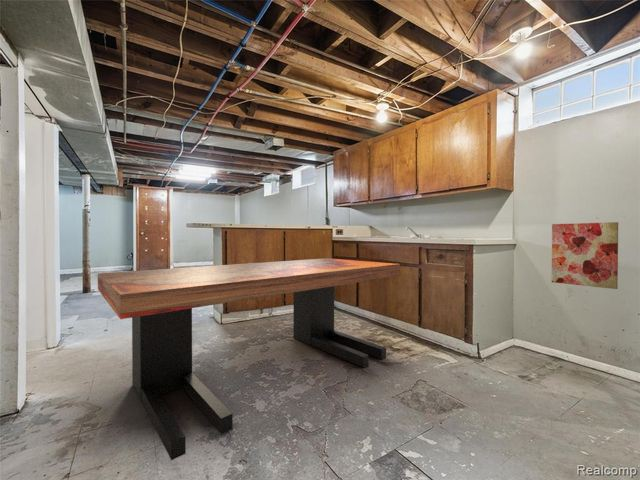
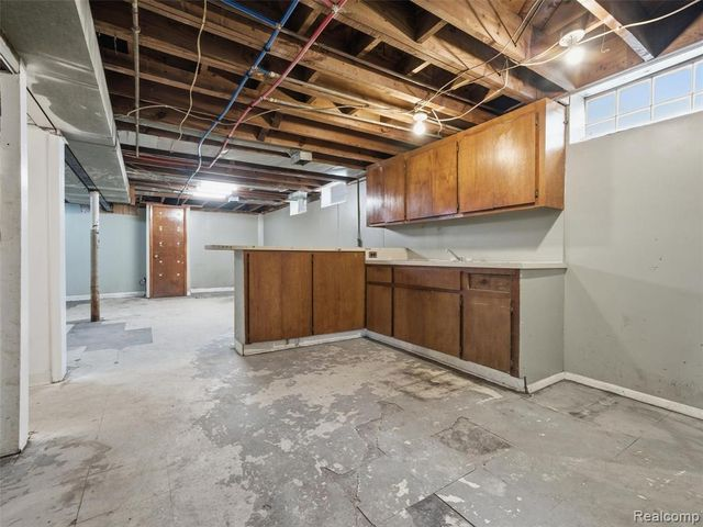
- dining table (294, 318)
- wall art (582, 254)
